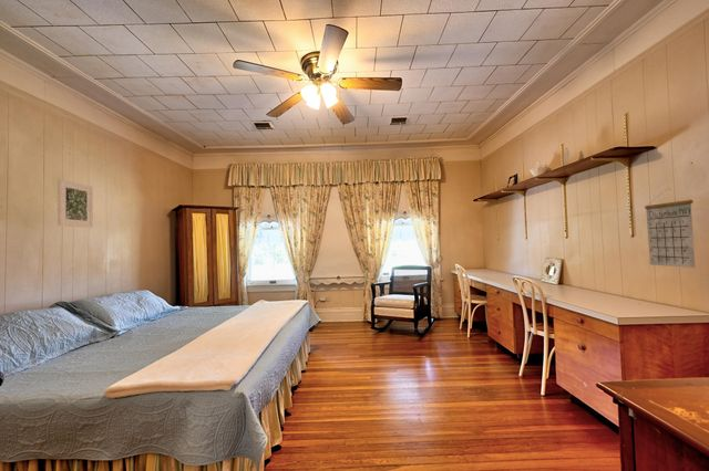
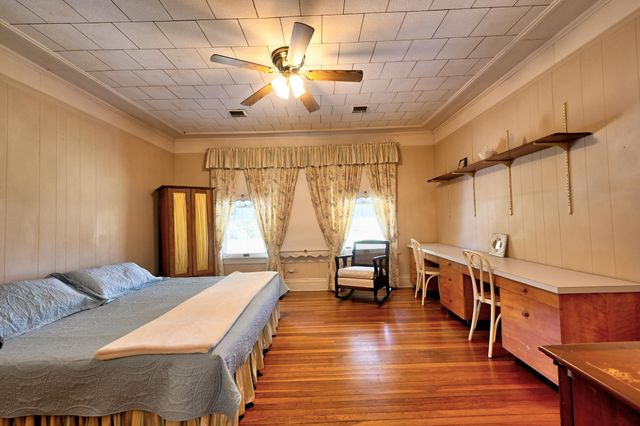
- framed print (75, 205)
- calendar (668, 227)
